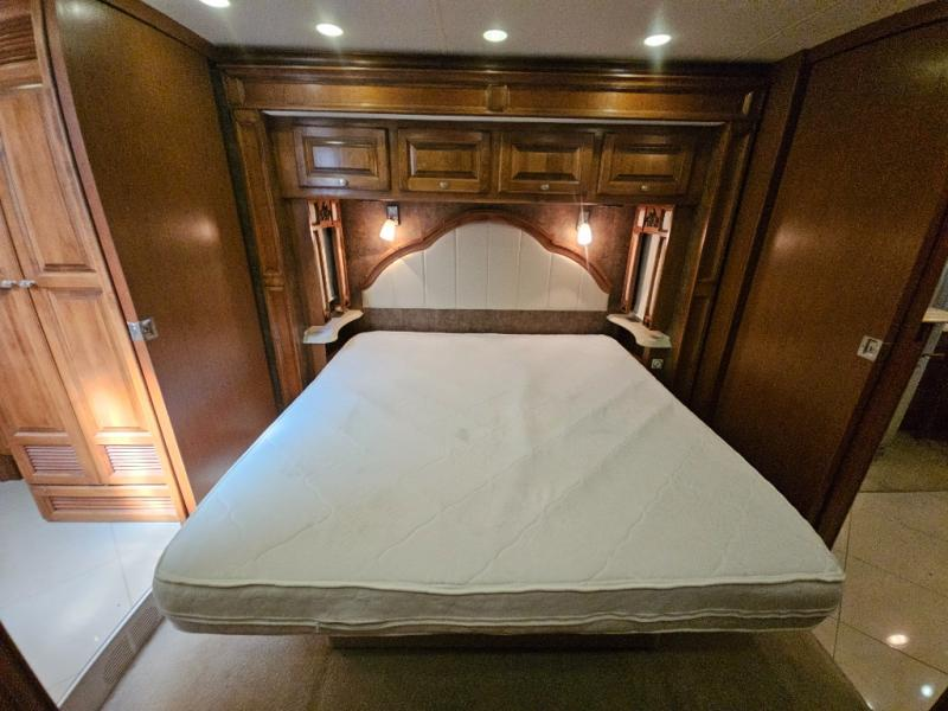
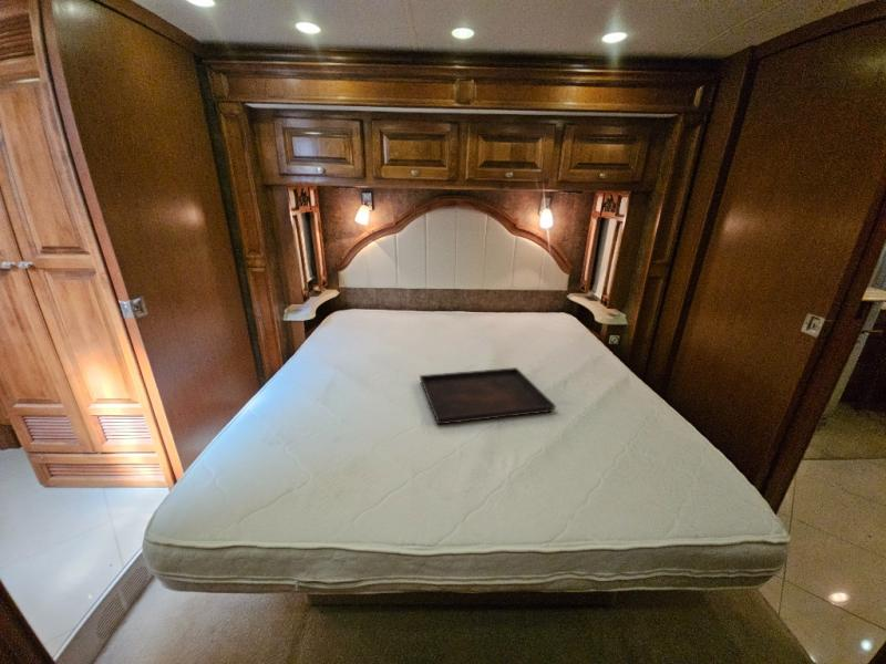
+ serving tray (482, 392)
